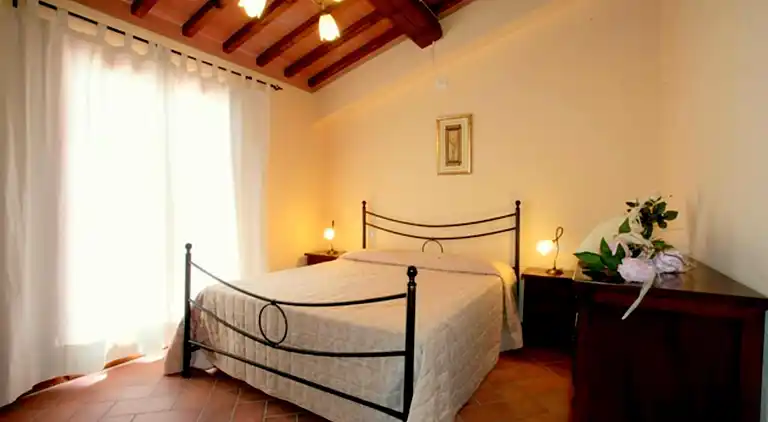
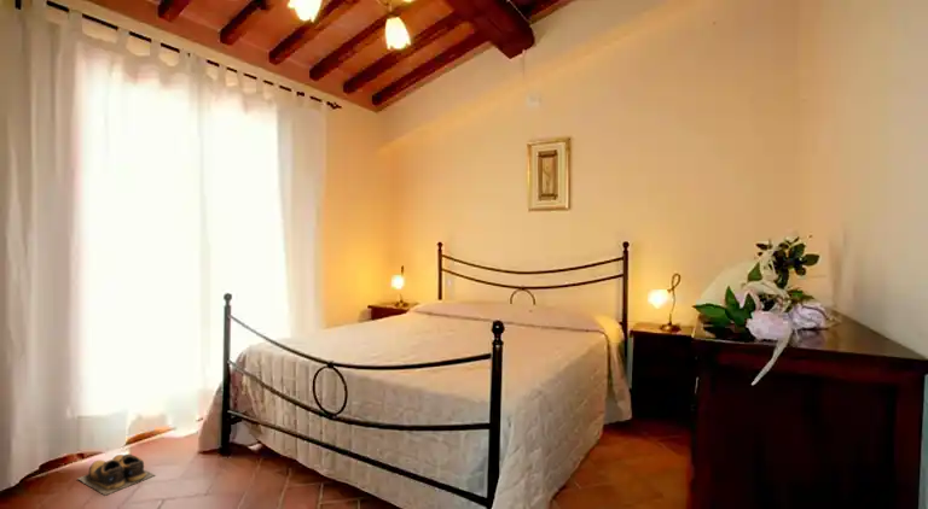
+ shoes (116, 467)
